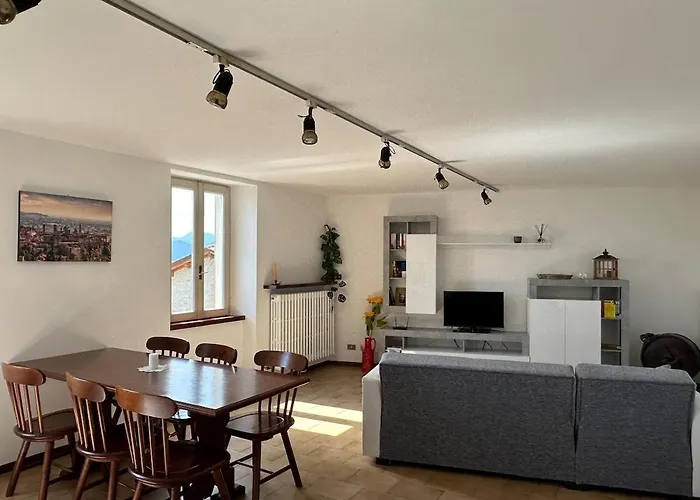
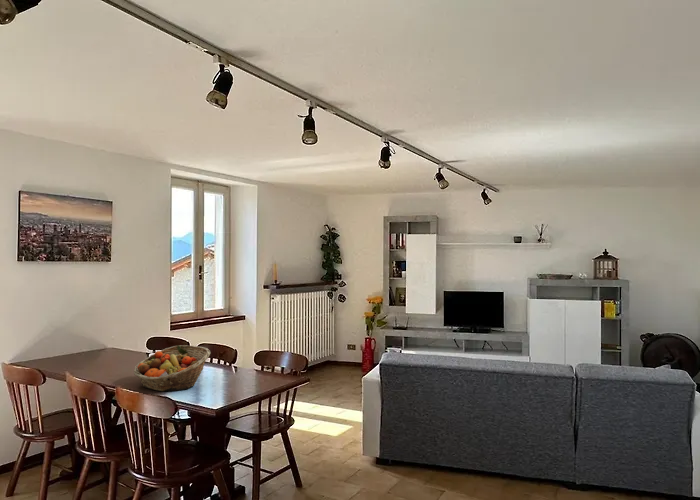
+ fruit basket (172, 367)
